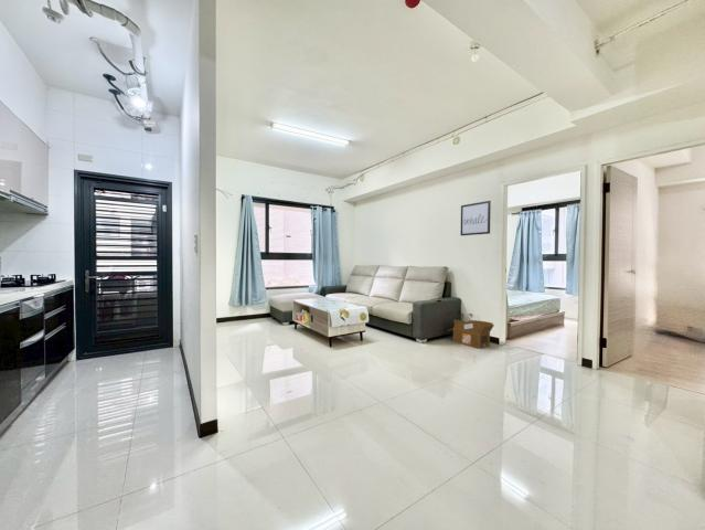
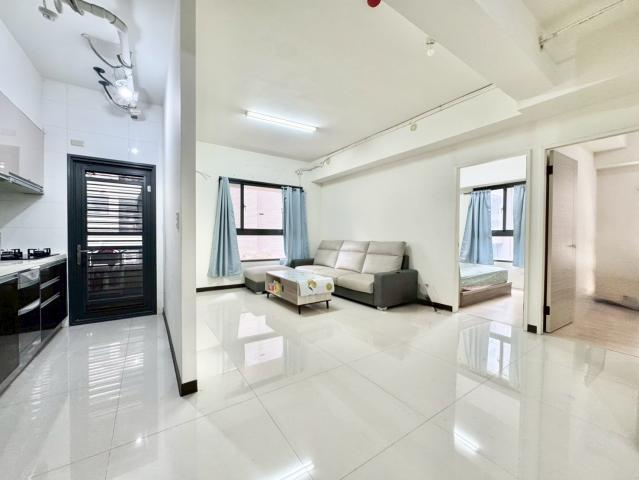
- cardboard box (471, 331)
- wall art (474, 219)
